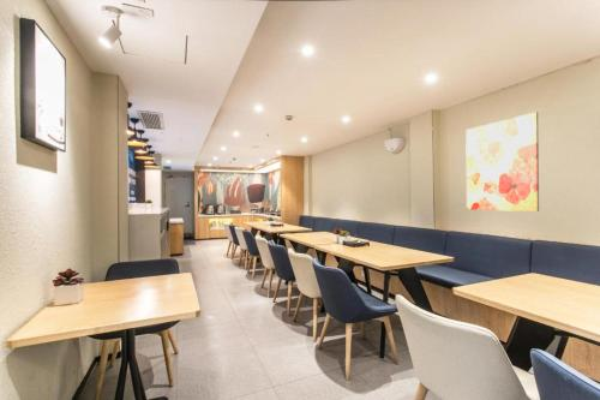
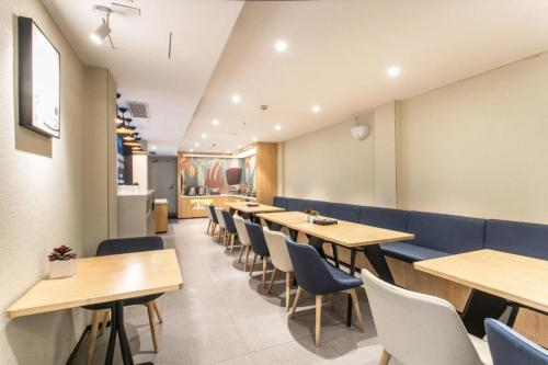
- wall art (498, 166)
